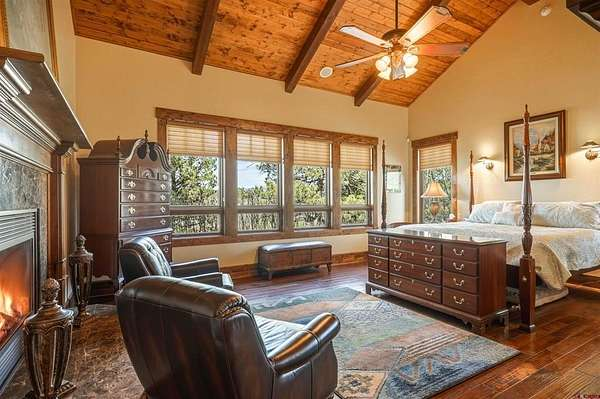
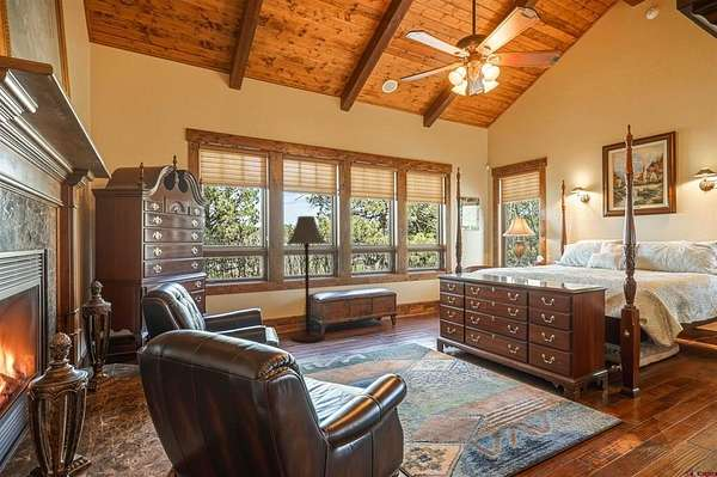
+ floor lamp (306, 277)
